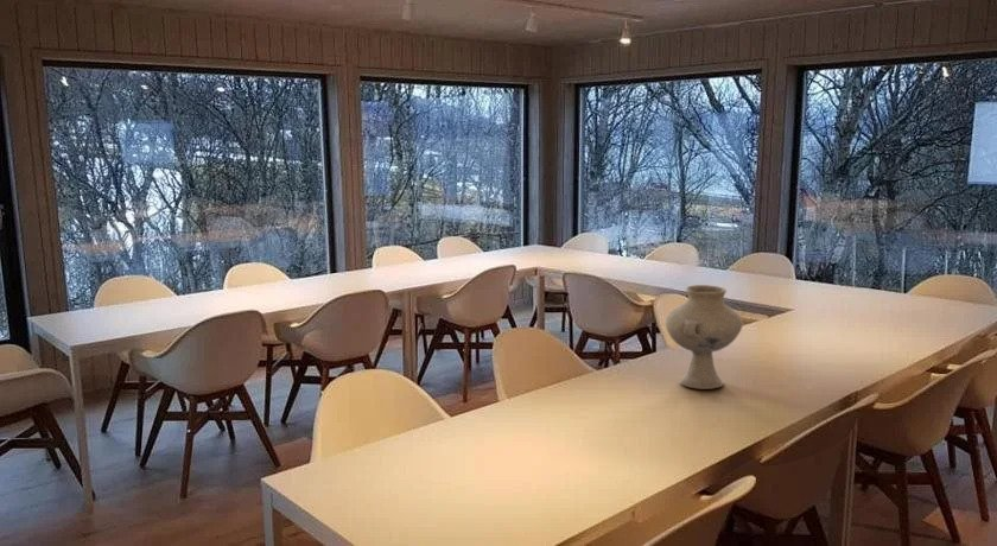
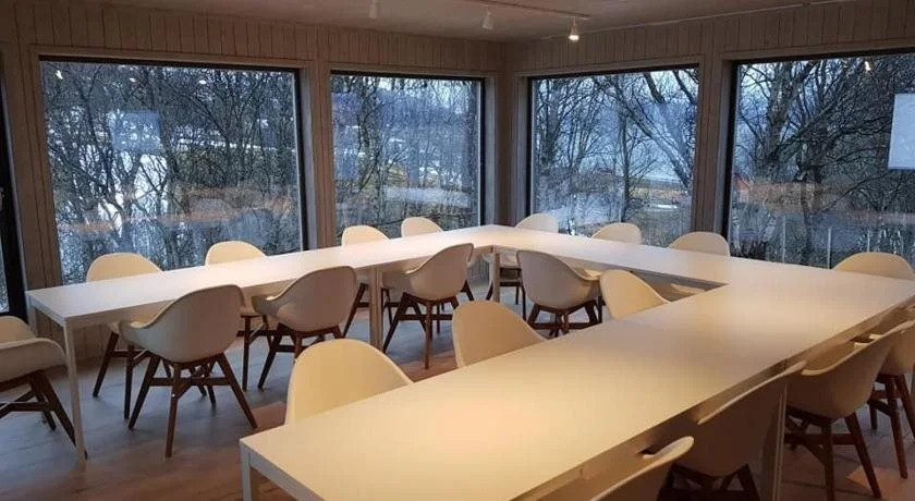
- vase (703, 336)
